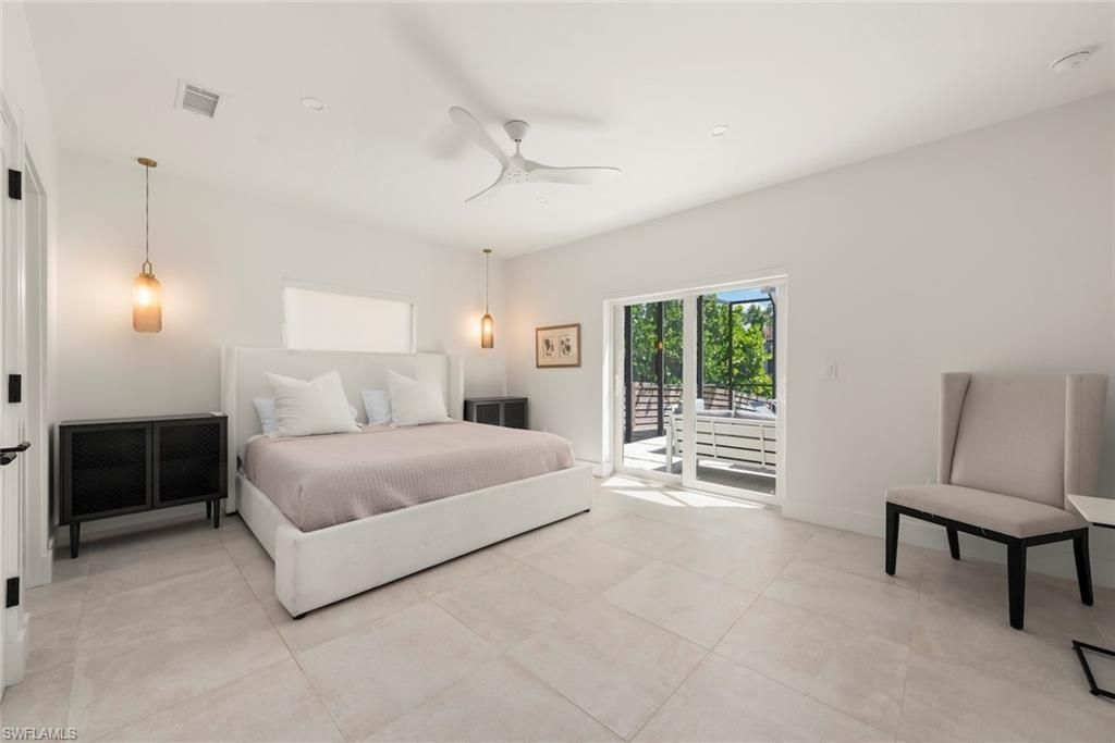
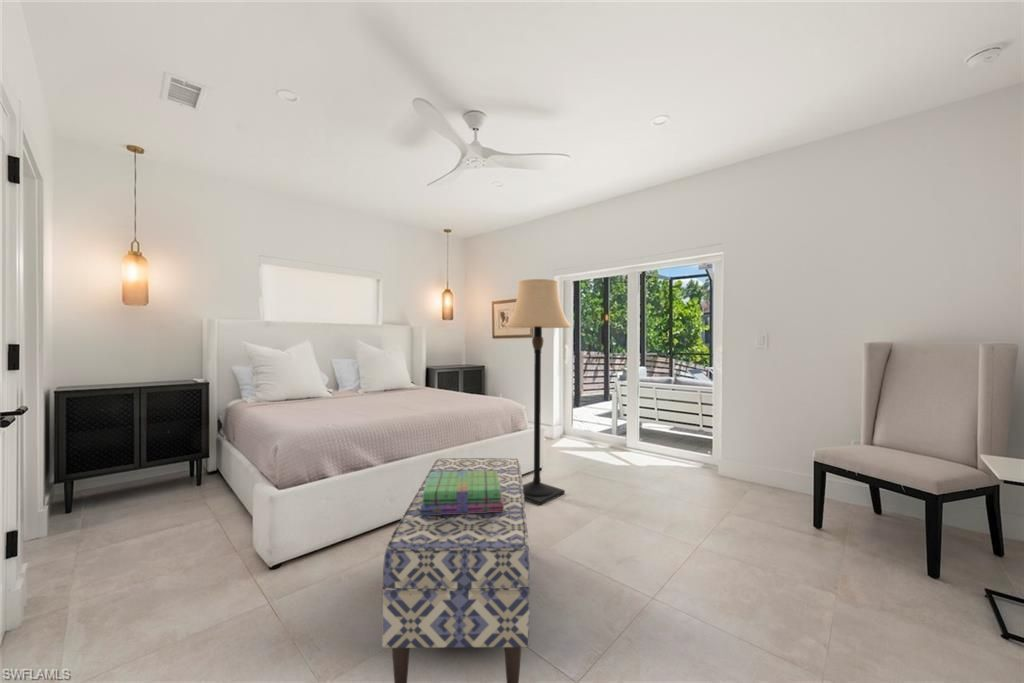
+ lamp (537, 388)
+ bench (469, 543)
+ stack of books (462, 490)
